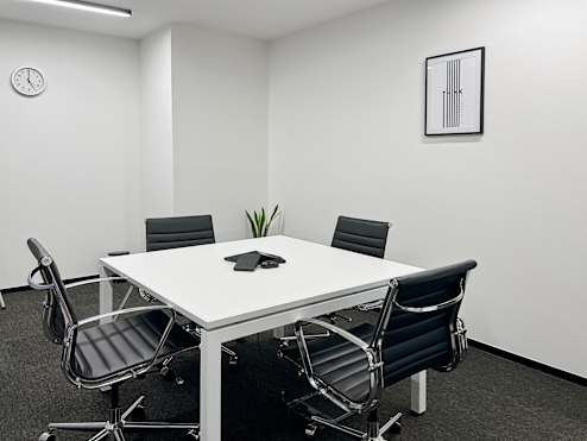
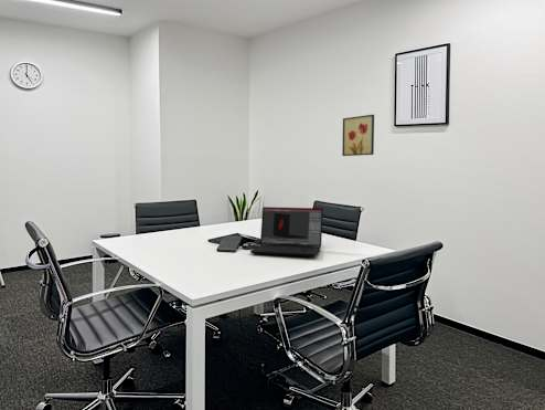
+ laptop (287, 230)
+ wall art (357, 136)
